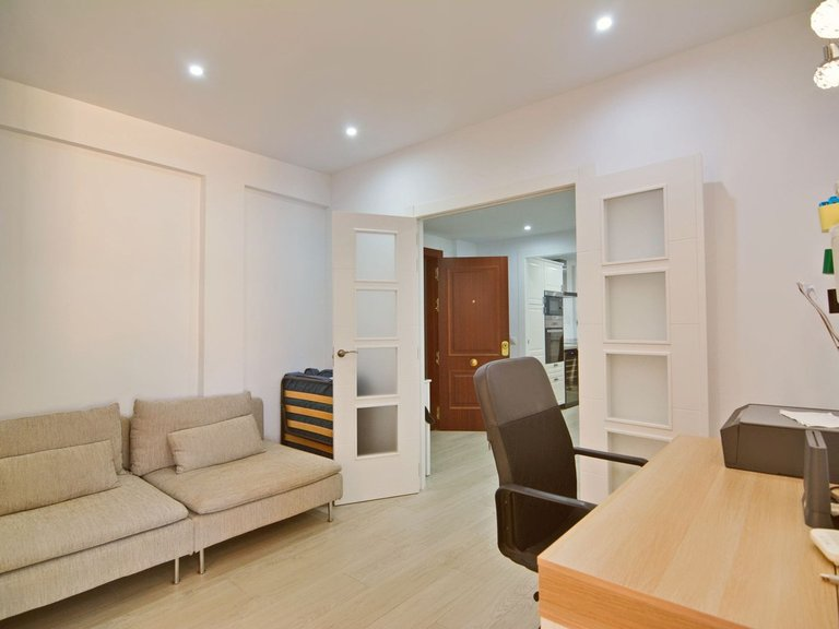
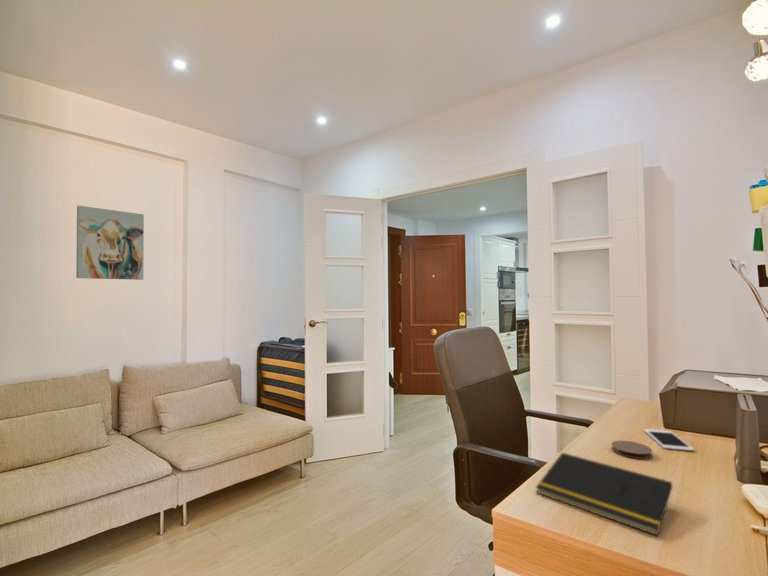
+ wall art (111, 244)
+ notepad (602, 487)
+ cell phone (667, 439)
+ coaster (631, 449)
